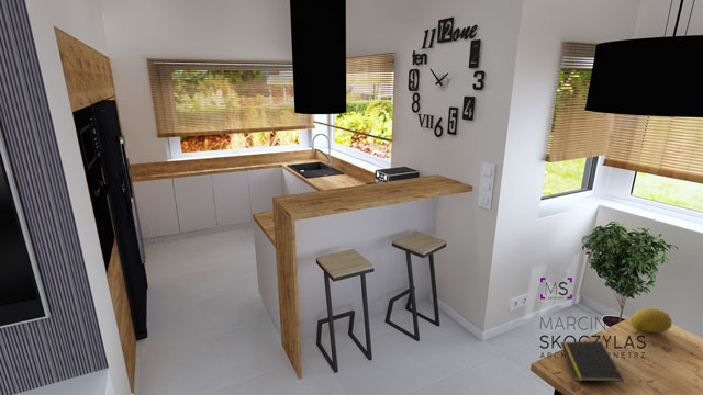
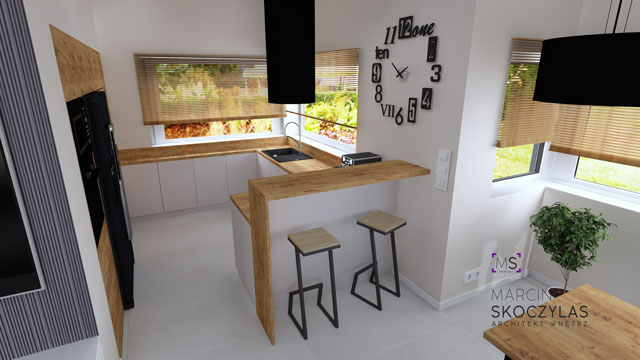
- notepad (589, 360)
- fruit (649, 320)
